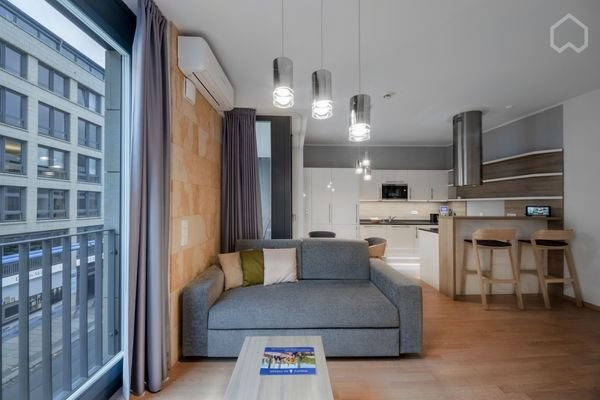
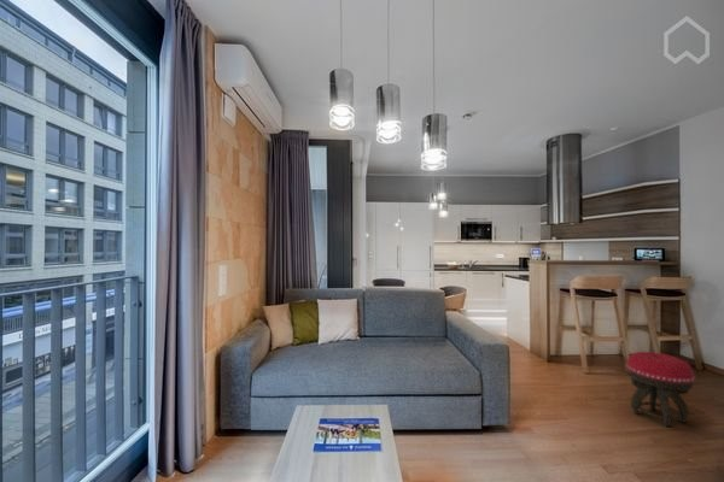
+ stool (659, 386)
